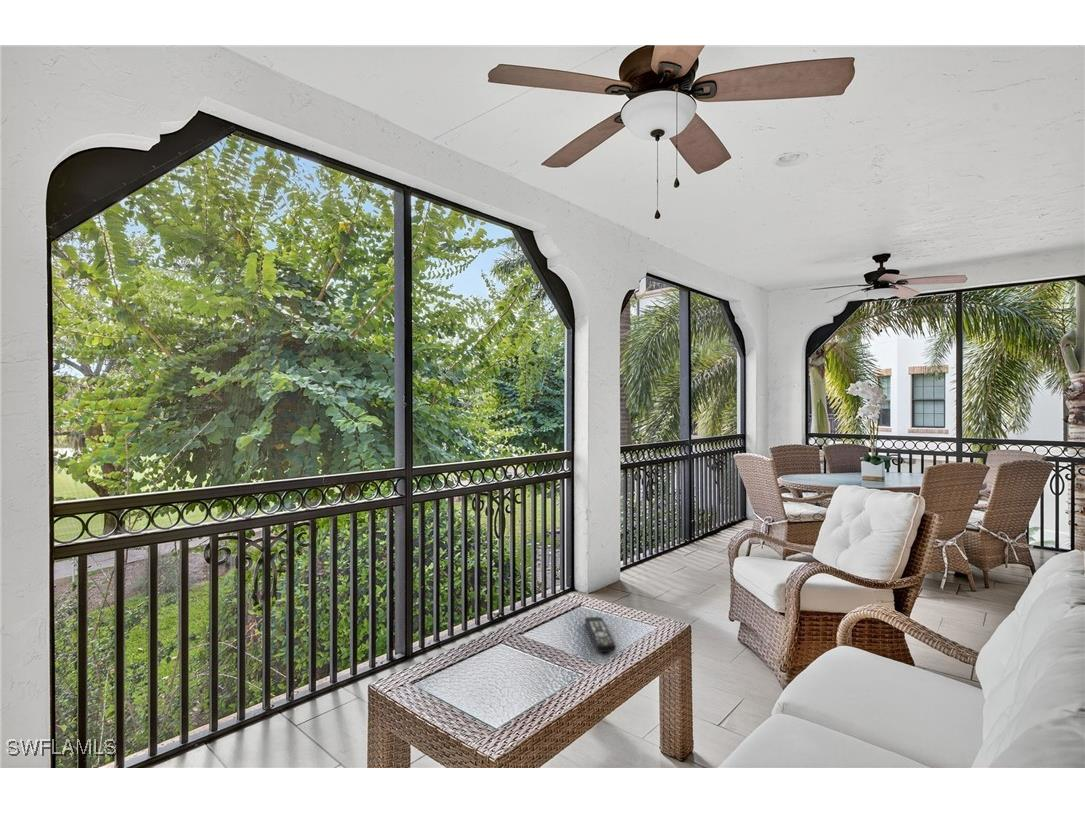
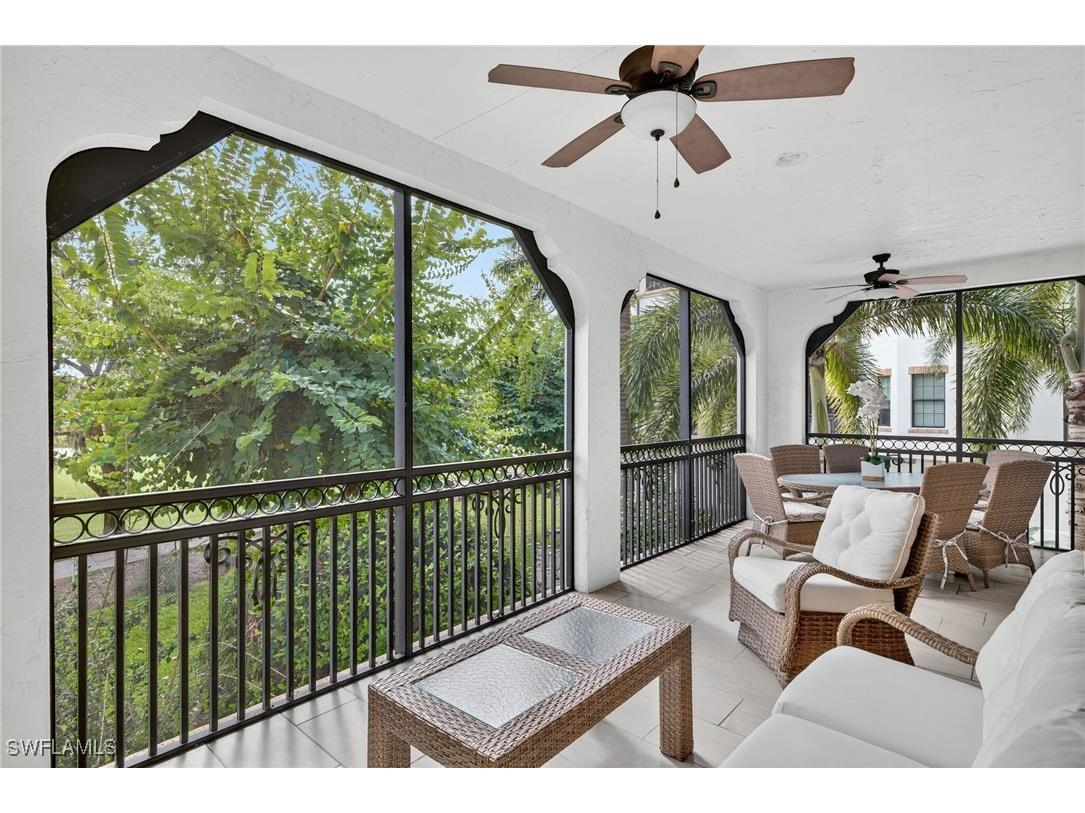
- remote control (599, 633)
